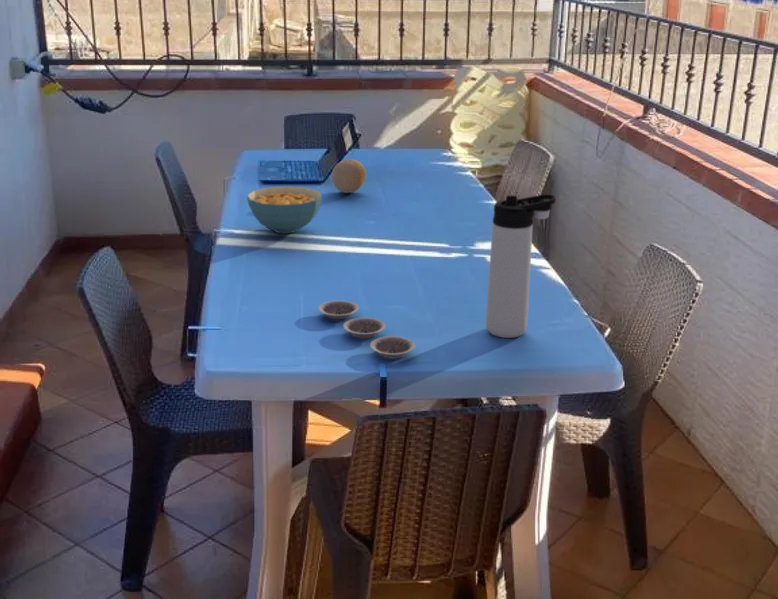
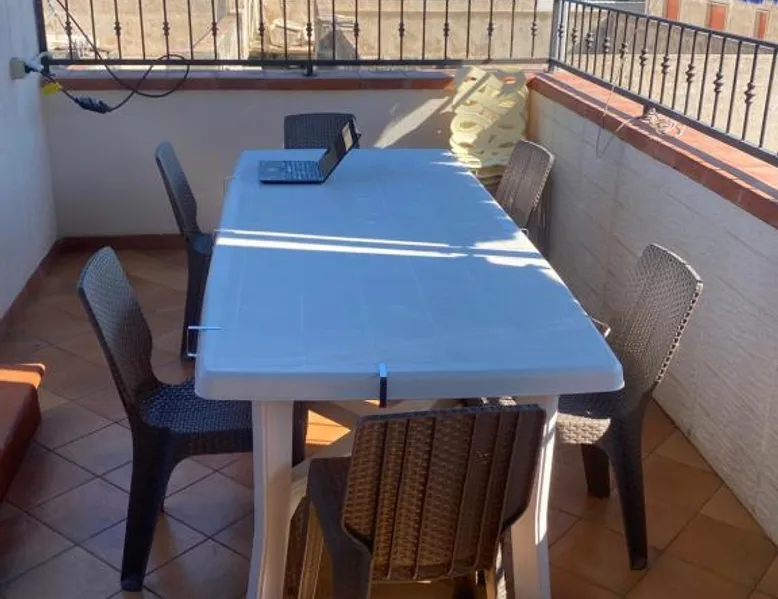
- cereal bowl (284, 212)
- plate (364, 329)
- fruit (348, 176)
- thermos bottle (519, 265)
